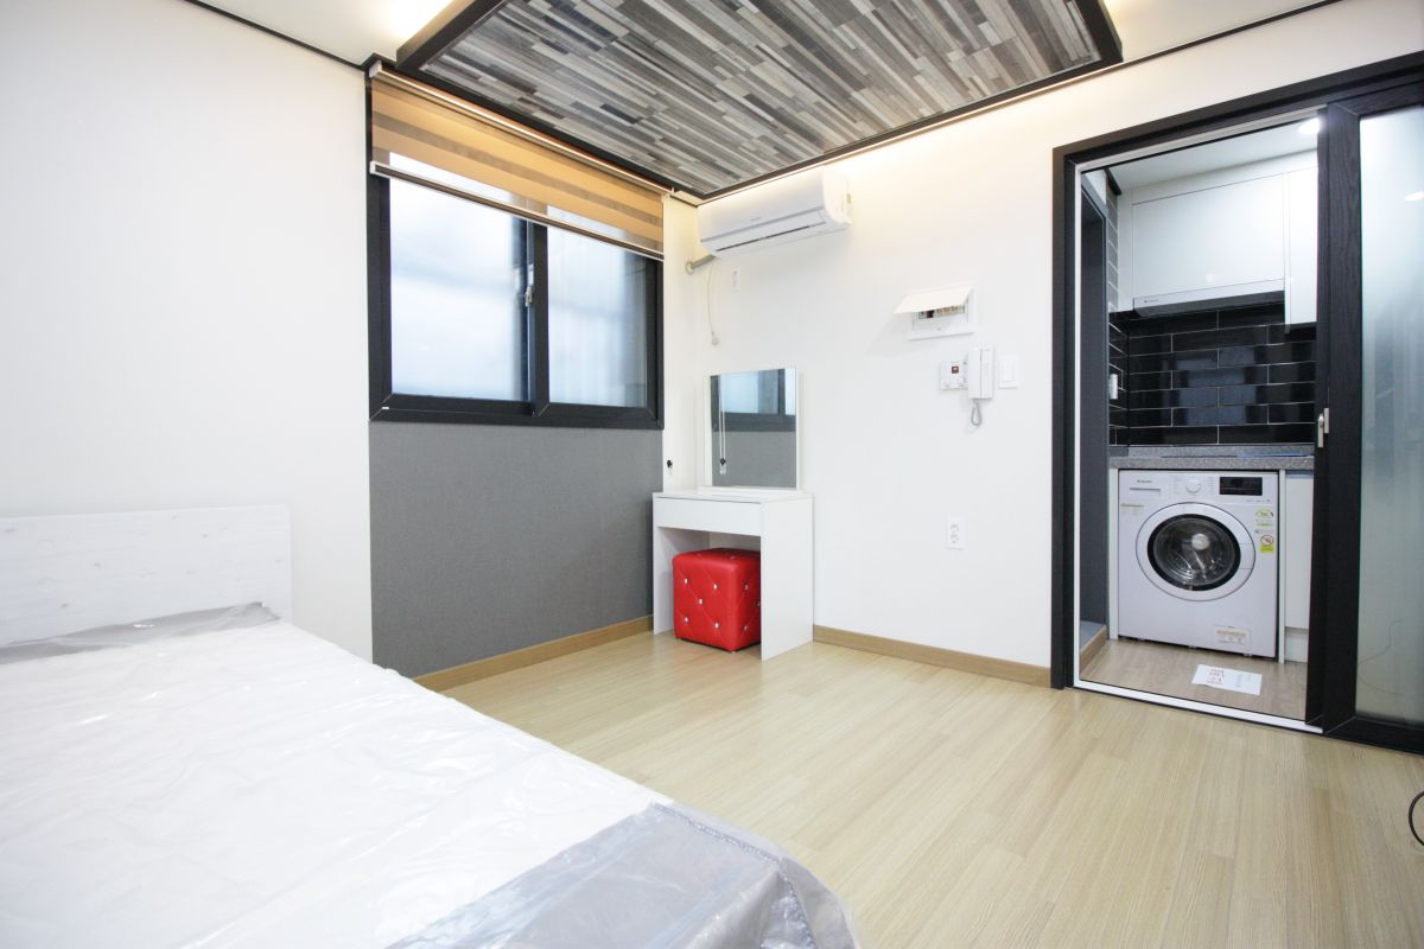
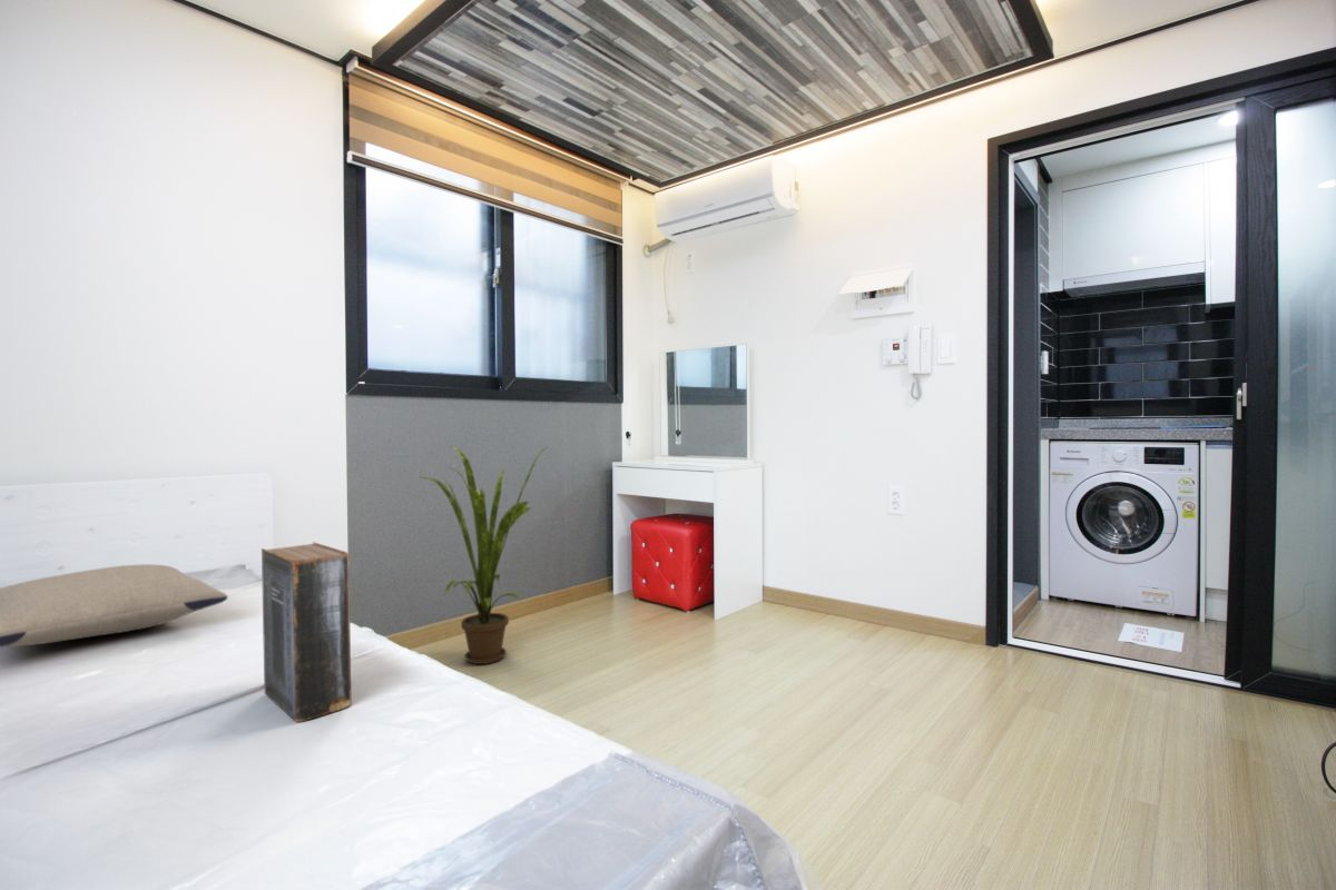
+ pillow (91, 602)
+ book (306, 625)
+ house plant (472, 551)
